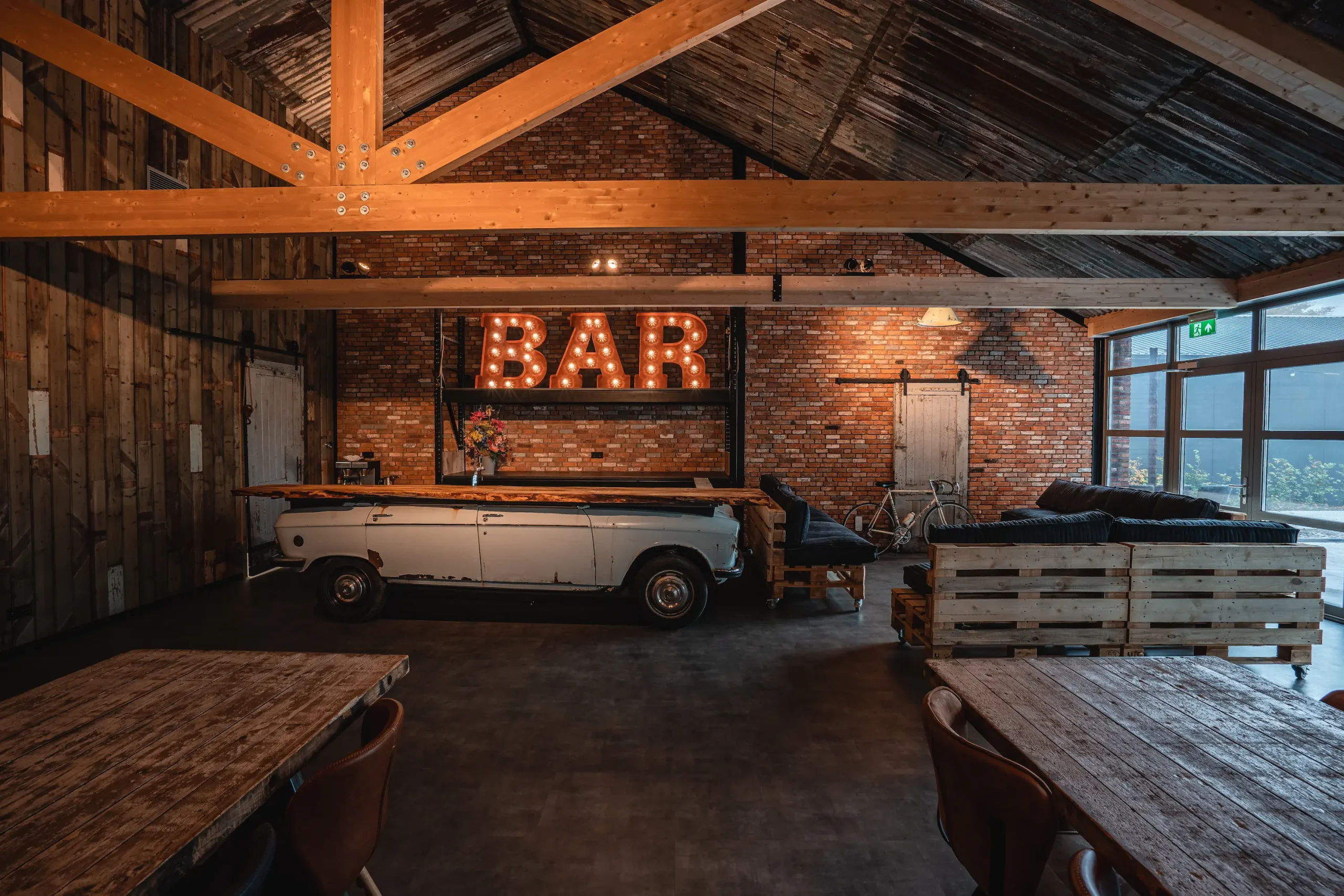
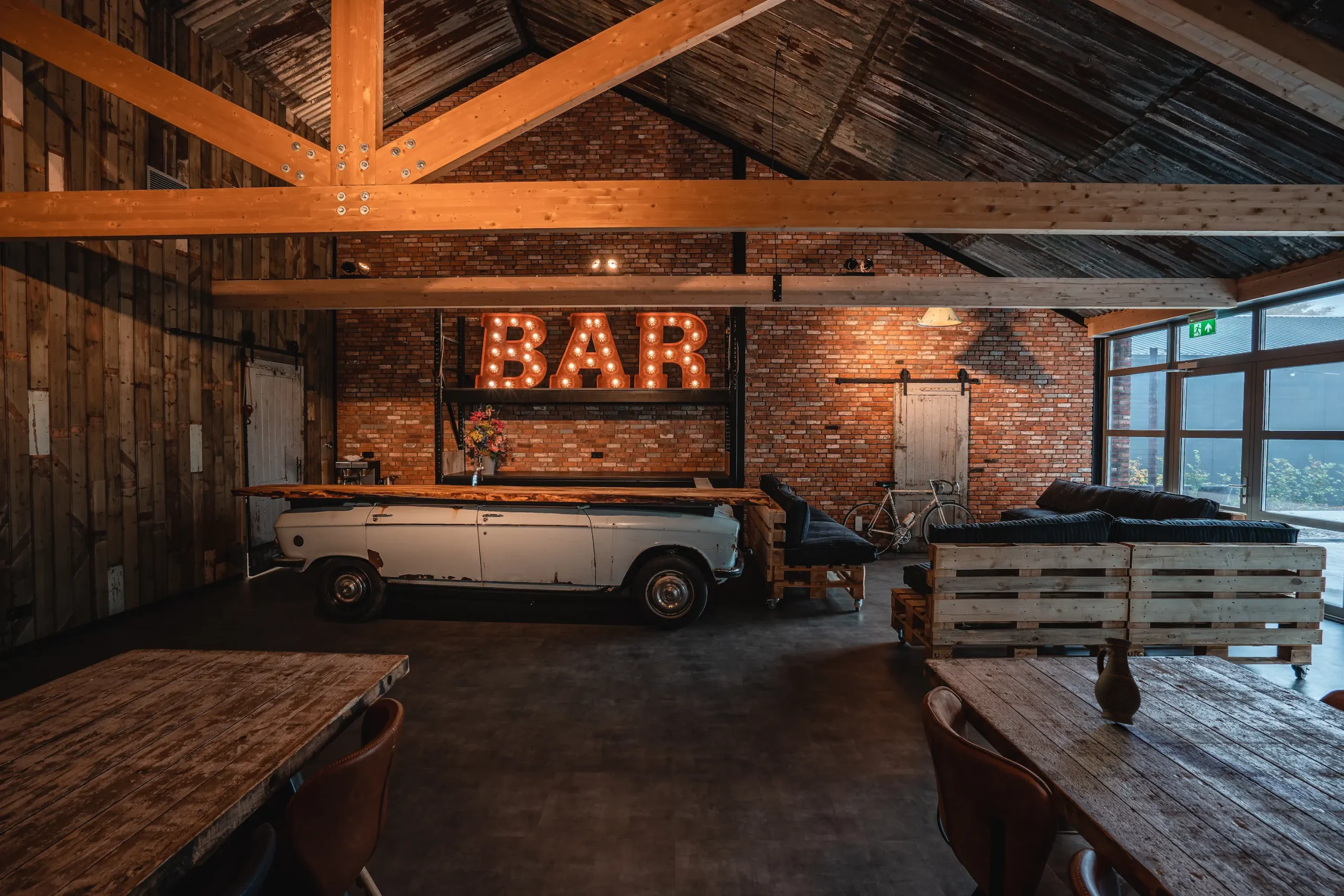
+ jug (1117, 680)
